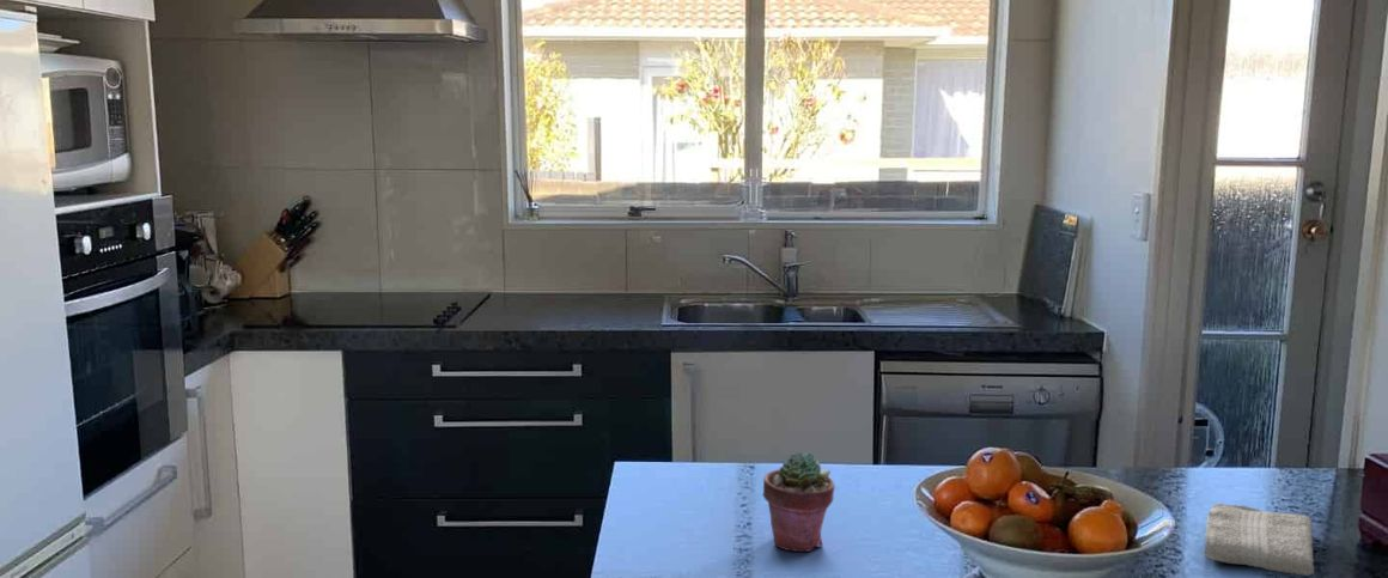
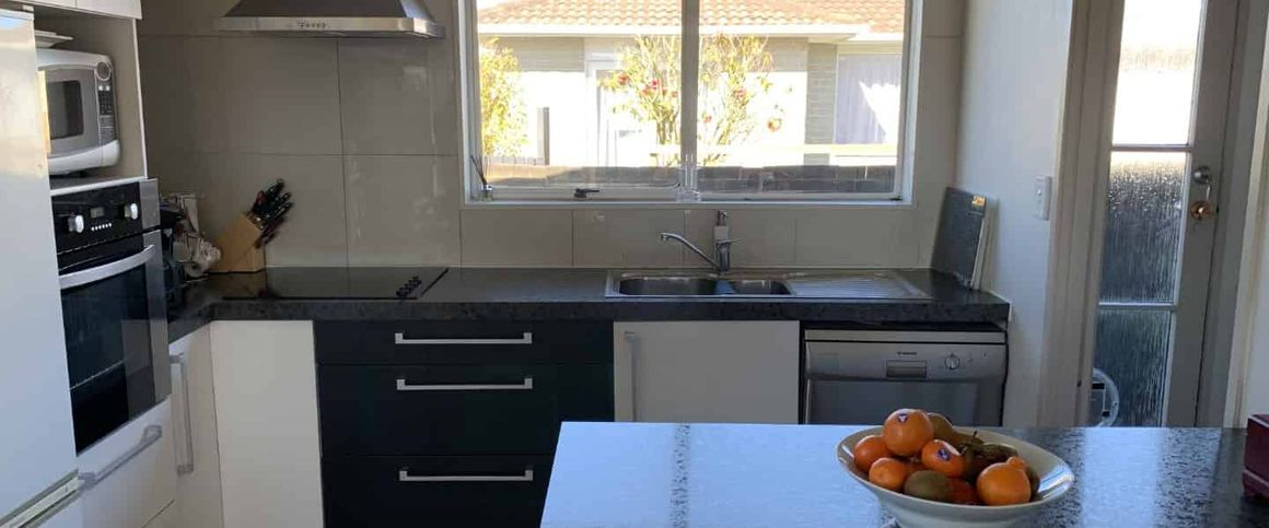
- potted succulent (798, 498)
- washcloth (1259, 535)
